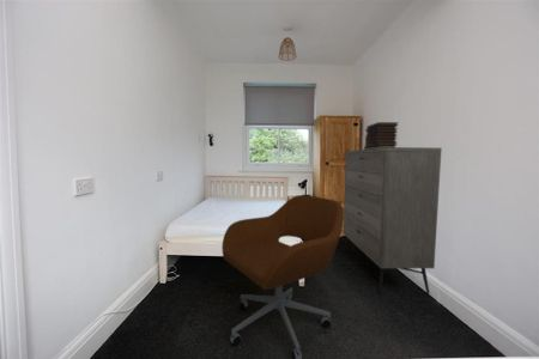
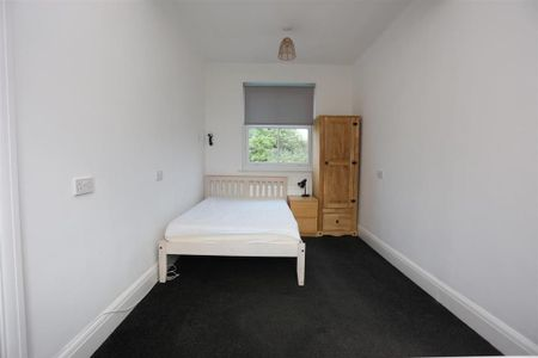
- book stack (381, 135)
- office chair (279, 263)
- dresser (381, 211)
